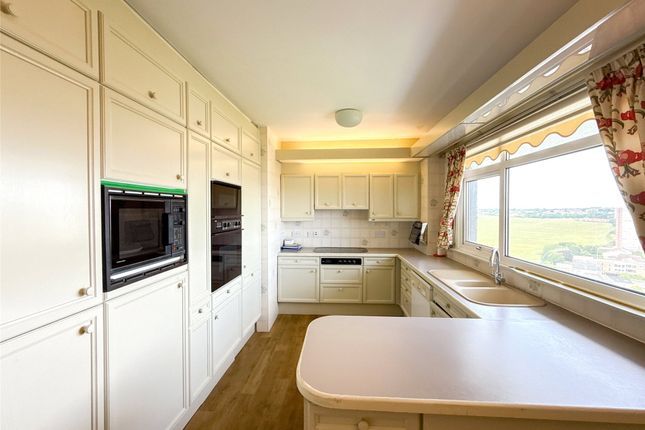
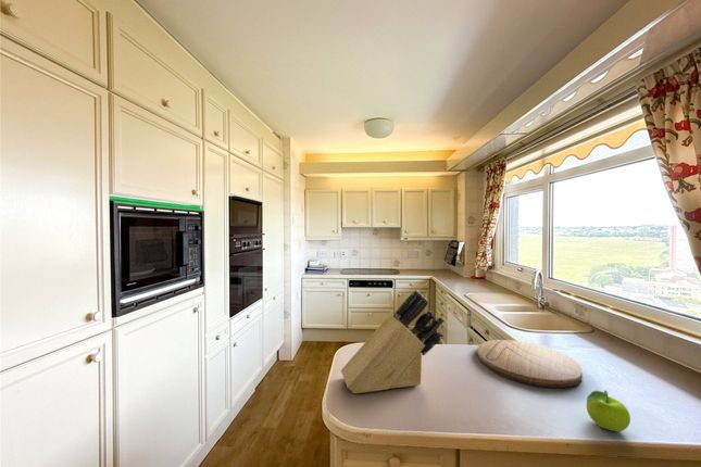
+ cutting board (525, 359)
+ knife block (392, 337)
+ fruit (602, 408)
